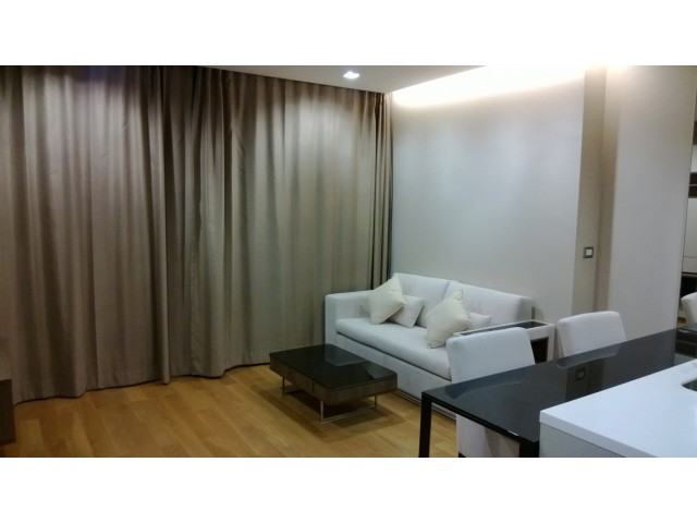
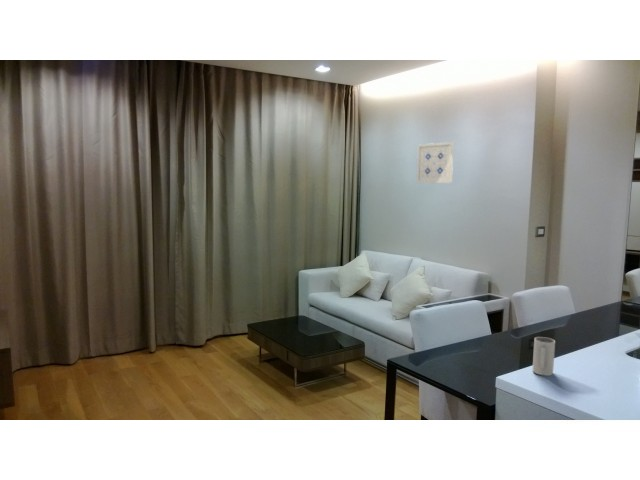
+ mug (543, 357)
+ wall art (434, 163)
